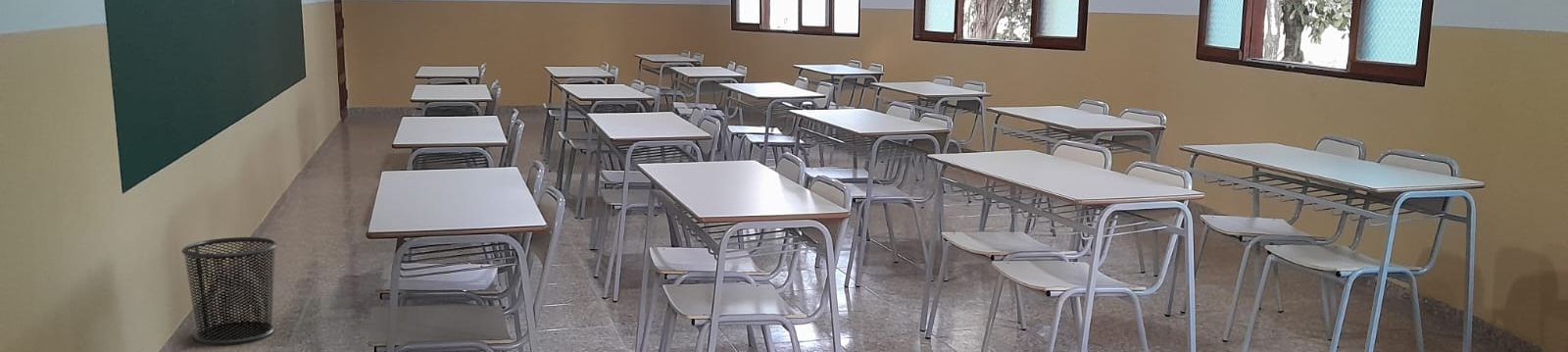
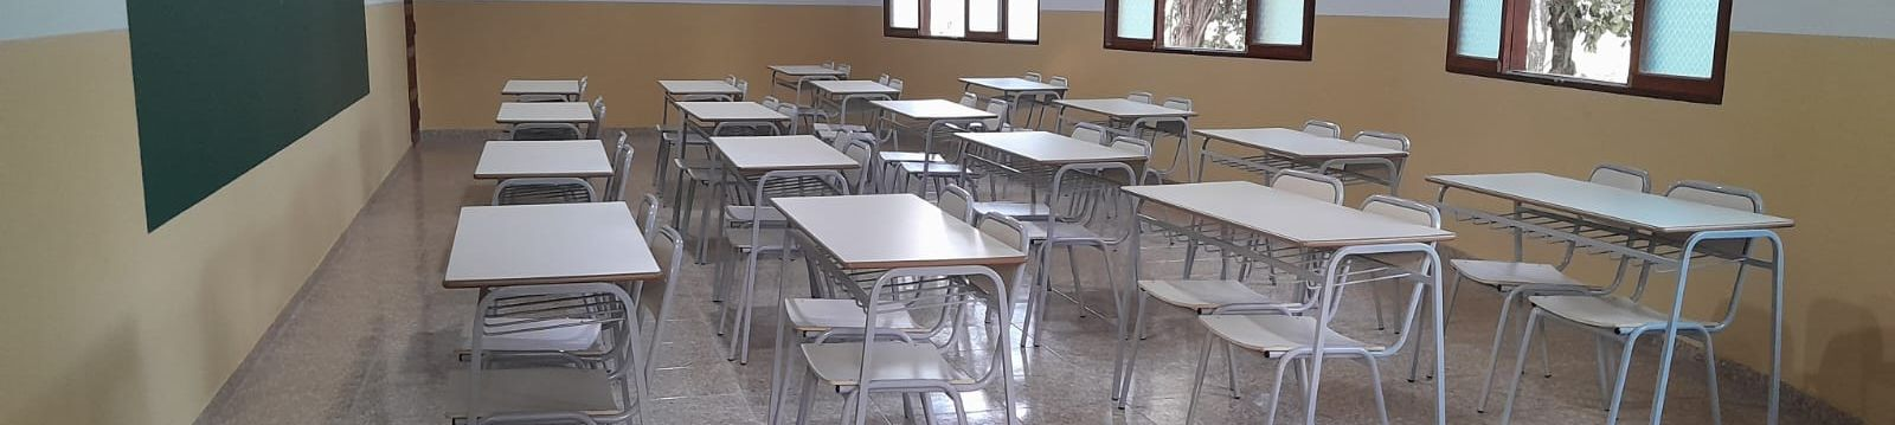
- waste bin (232, 289)
